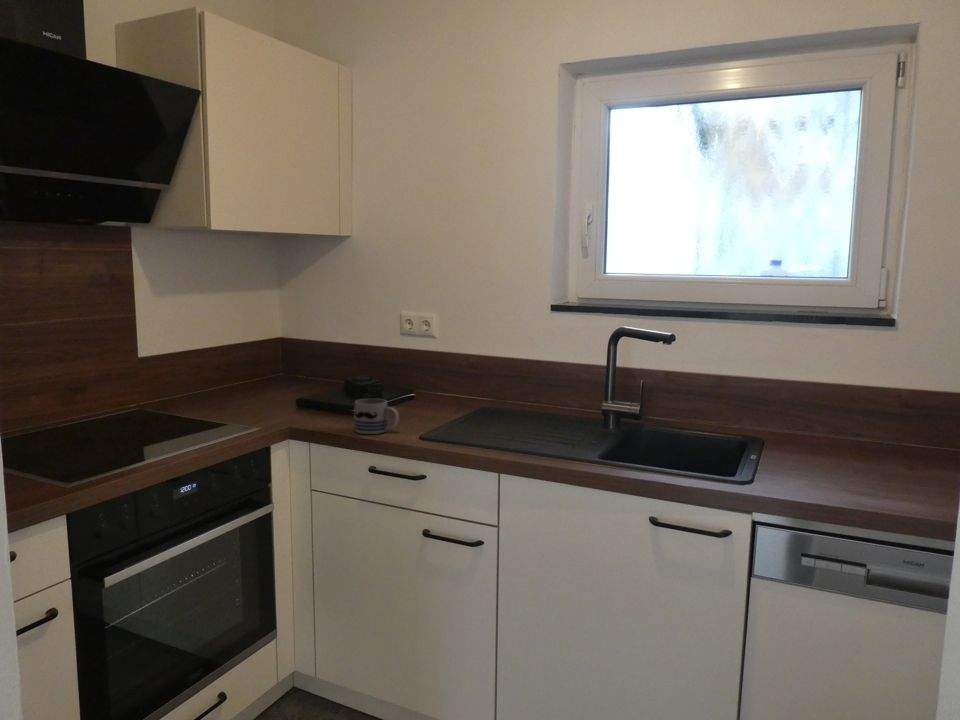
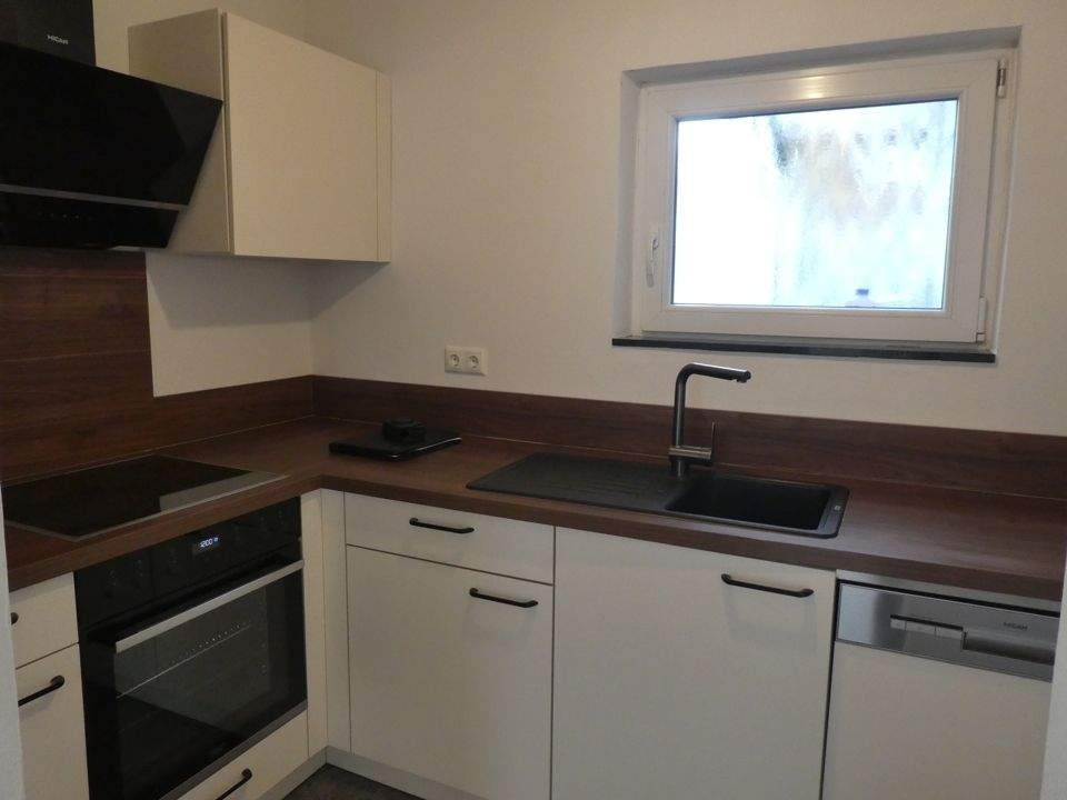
- mug (376, 416)
